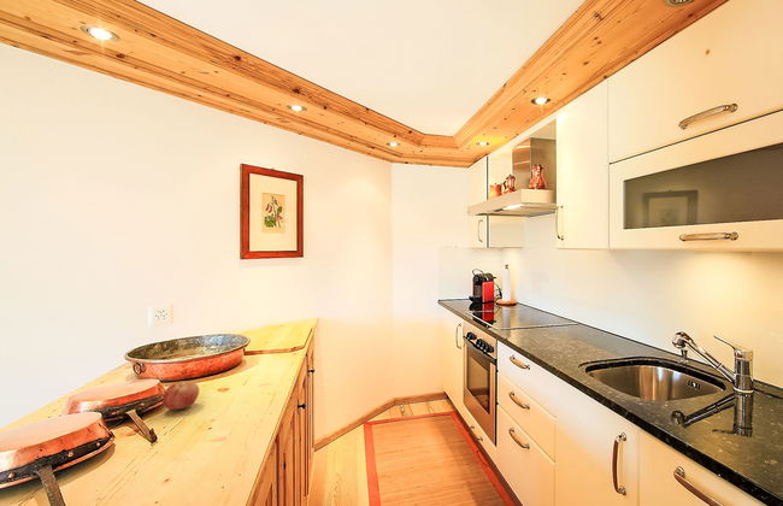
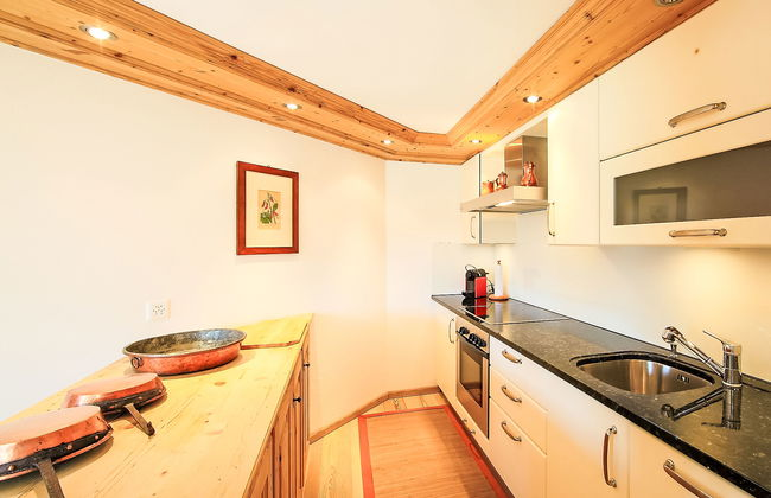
- fruit (181, 395)
